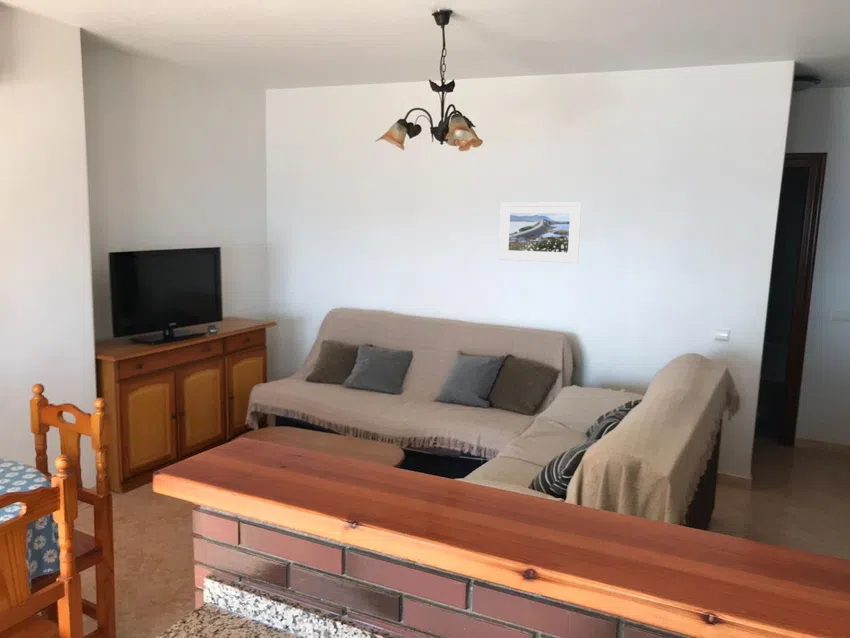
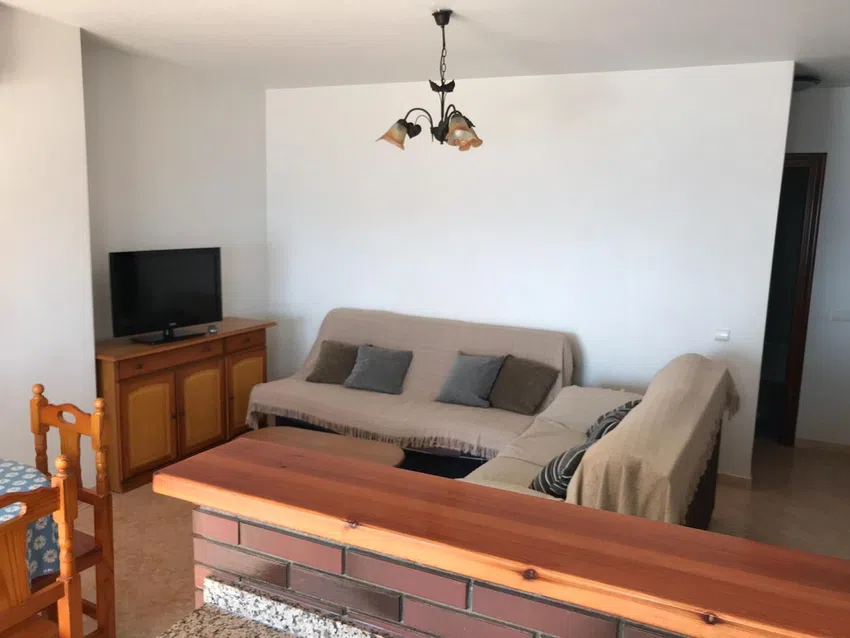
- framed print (538, 232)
